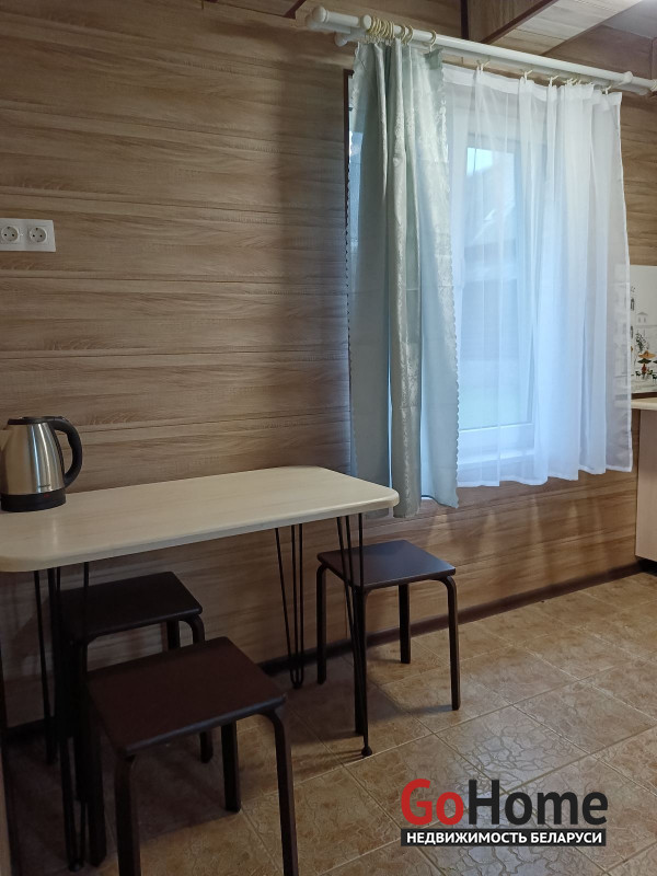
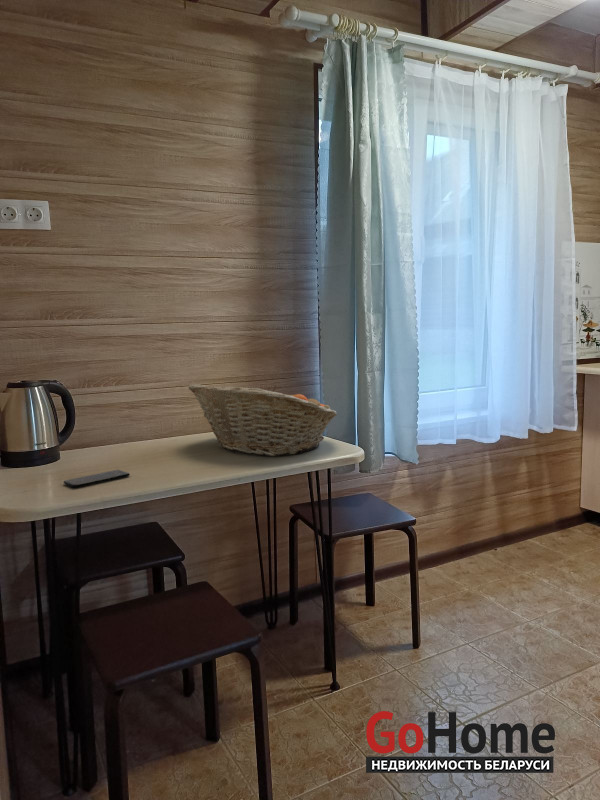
+ fruit basket (261, 413)
+ smartphone (97, 478)
